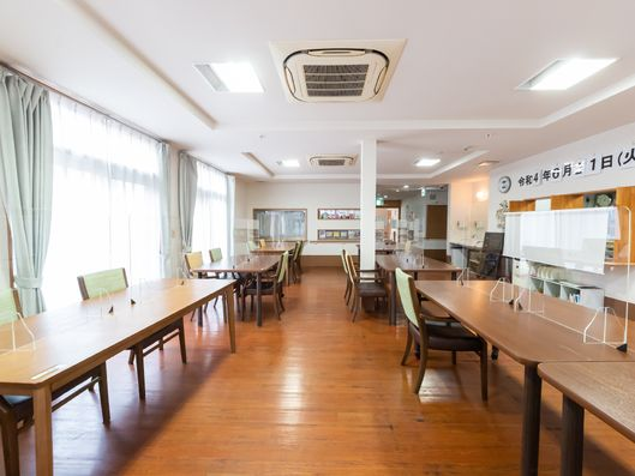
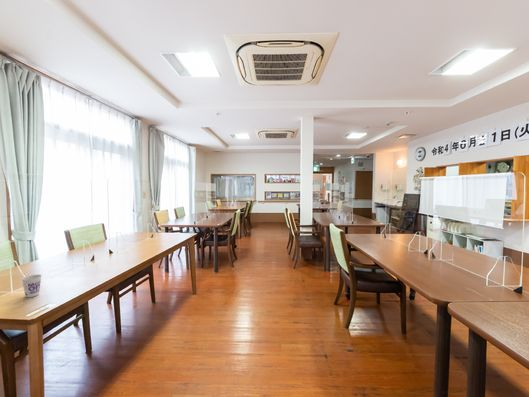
+ cup (32, 286)
